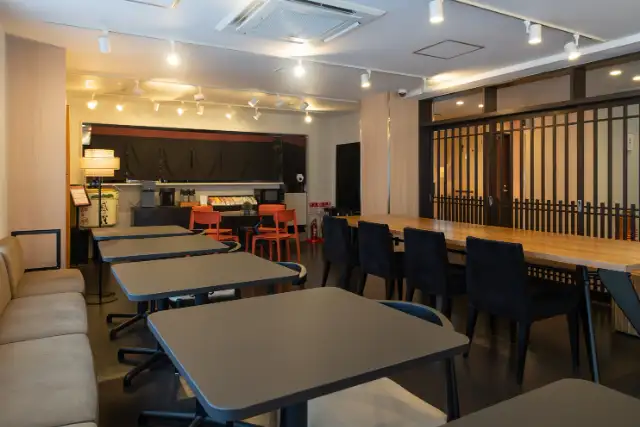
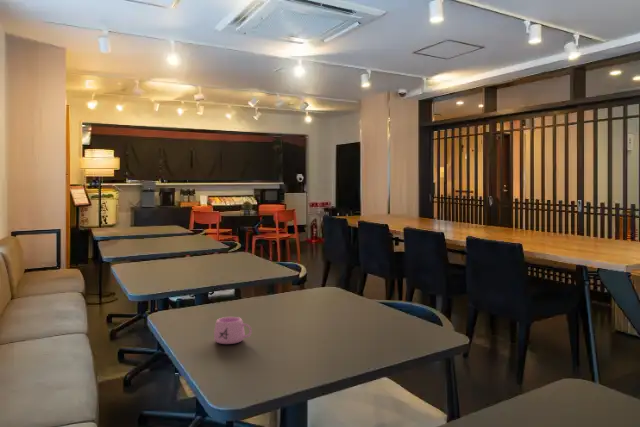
+ mug (233, 330)
